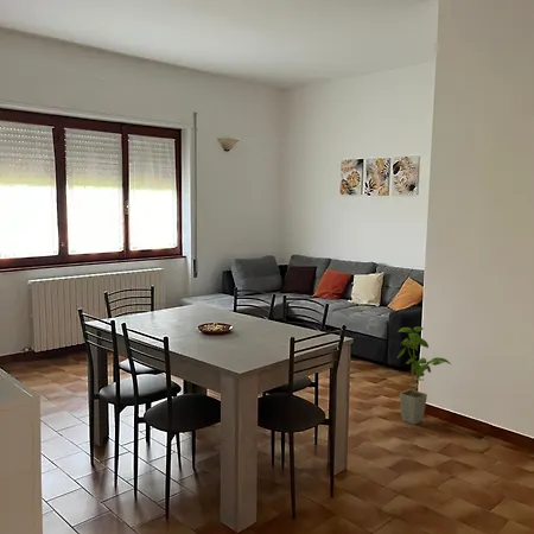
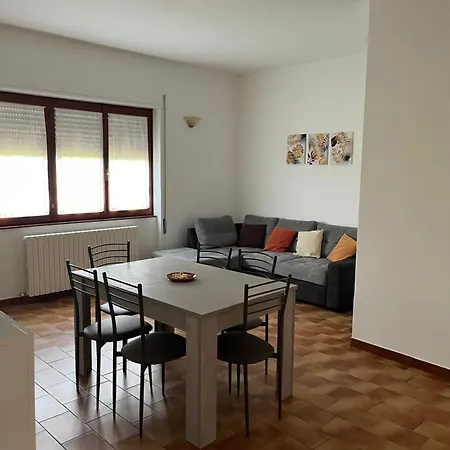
- house plant (418, 376)
